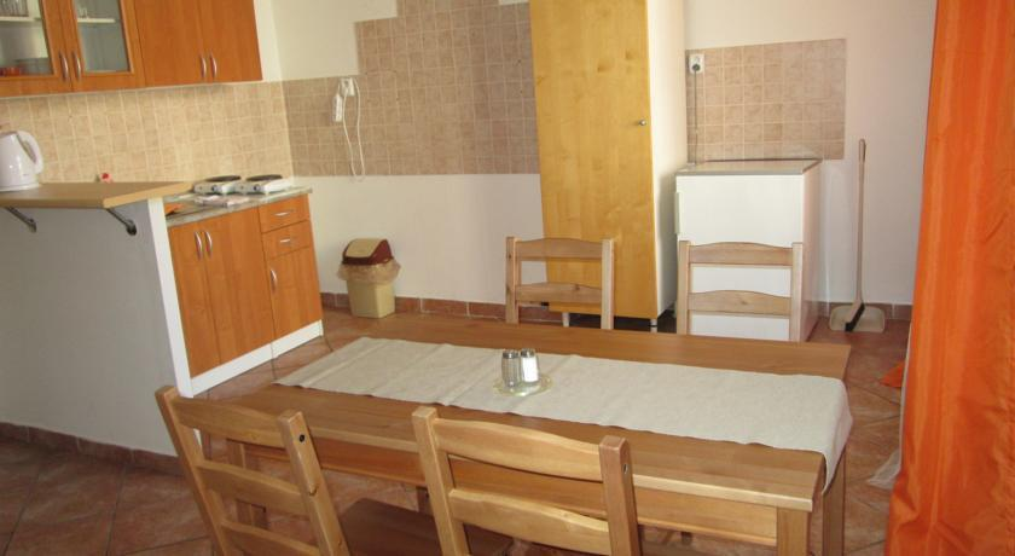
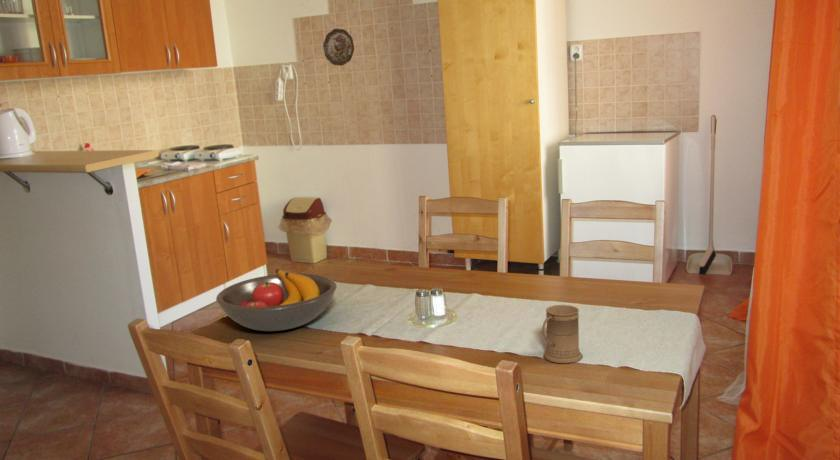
+ decorative plate (339, 47)
+ fruit bowl (278, 301)
+ mug (559, 334)
